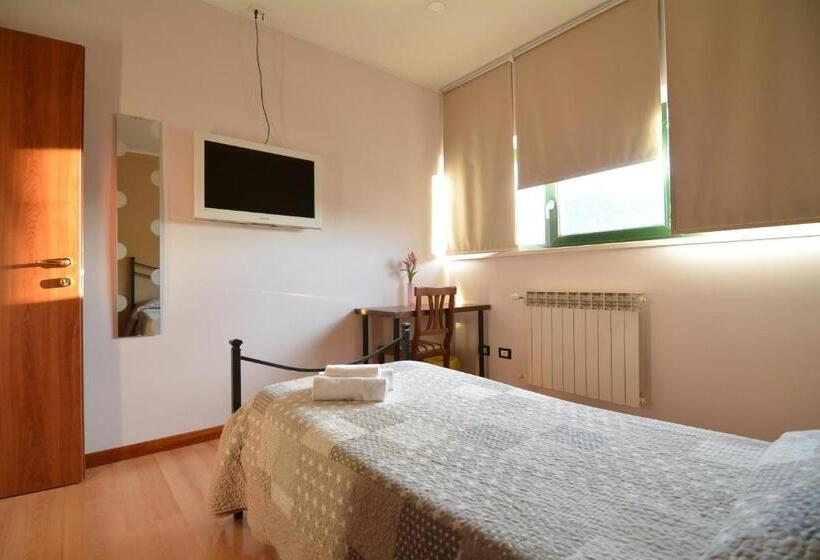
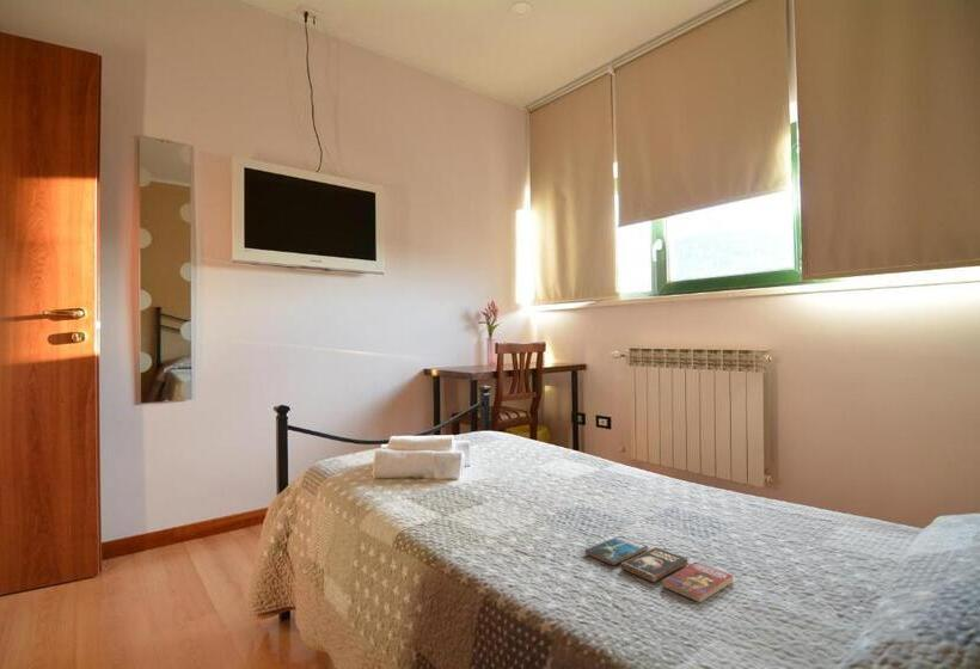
+ book (654, 563)
